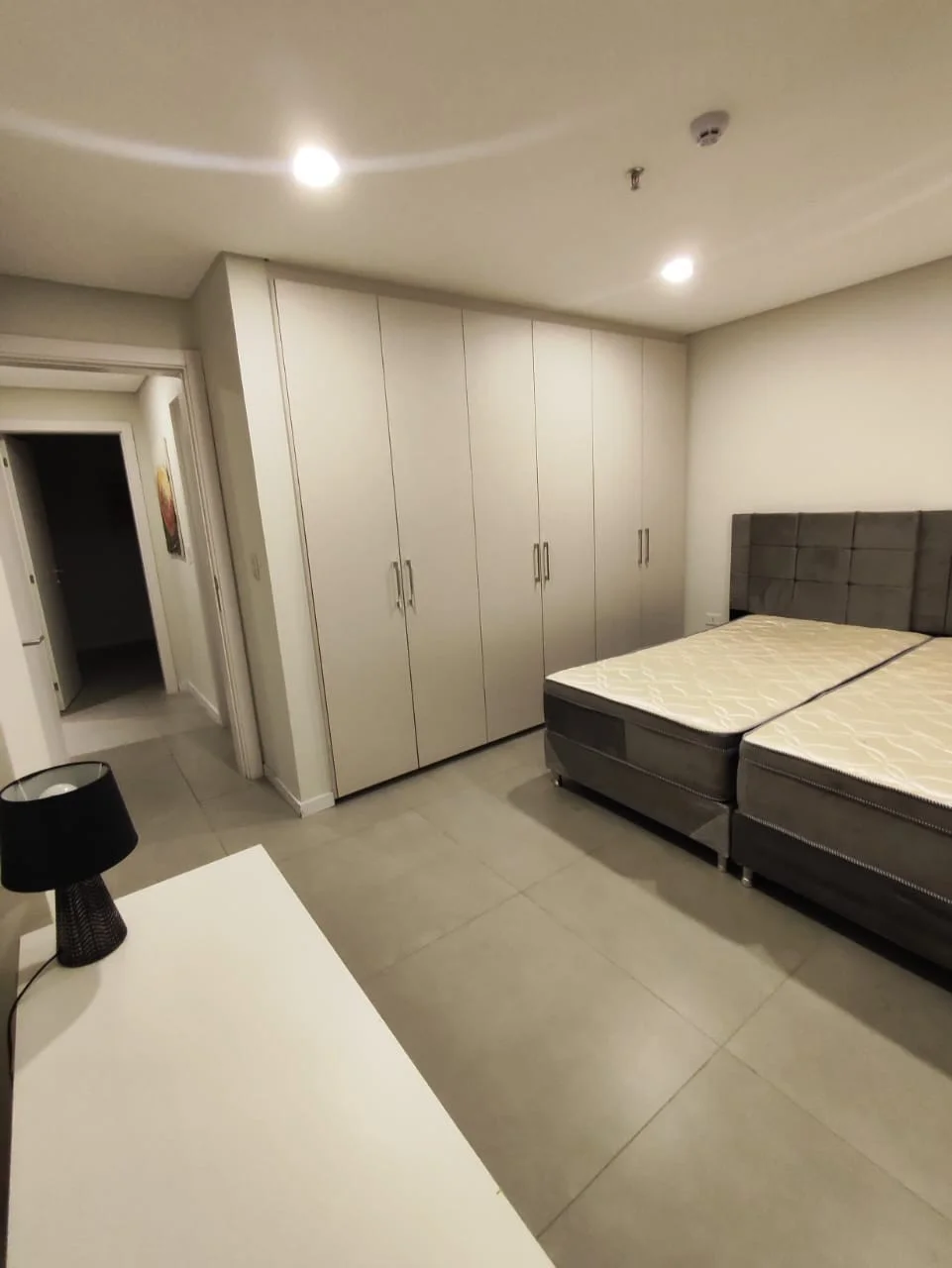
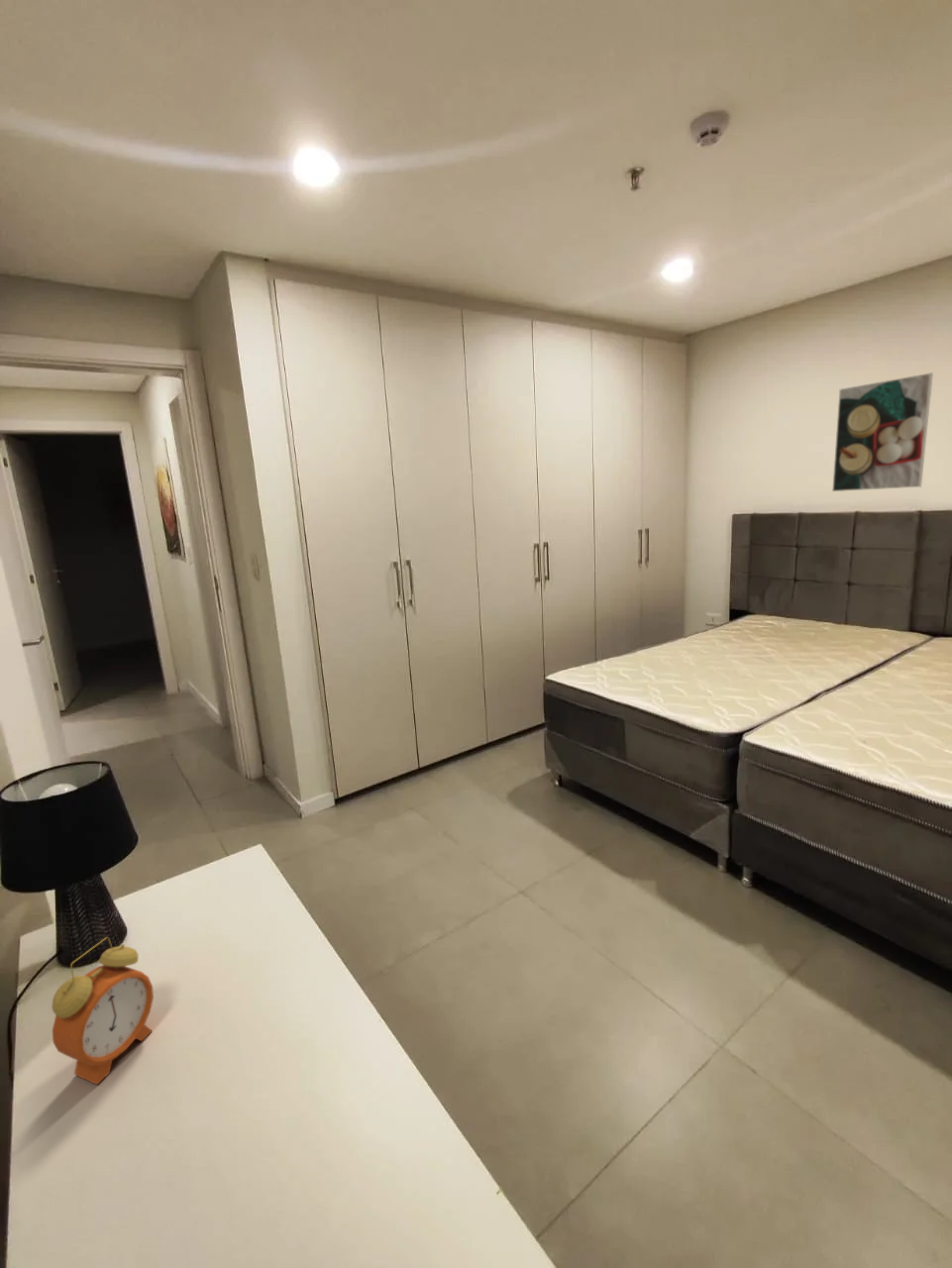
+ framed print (879, 436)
+ alarm clock (103, 1002)
